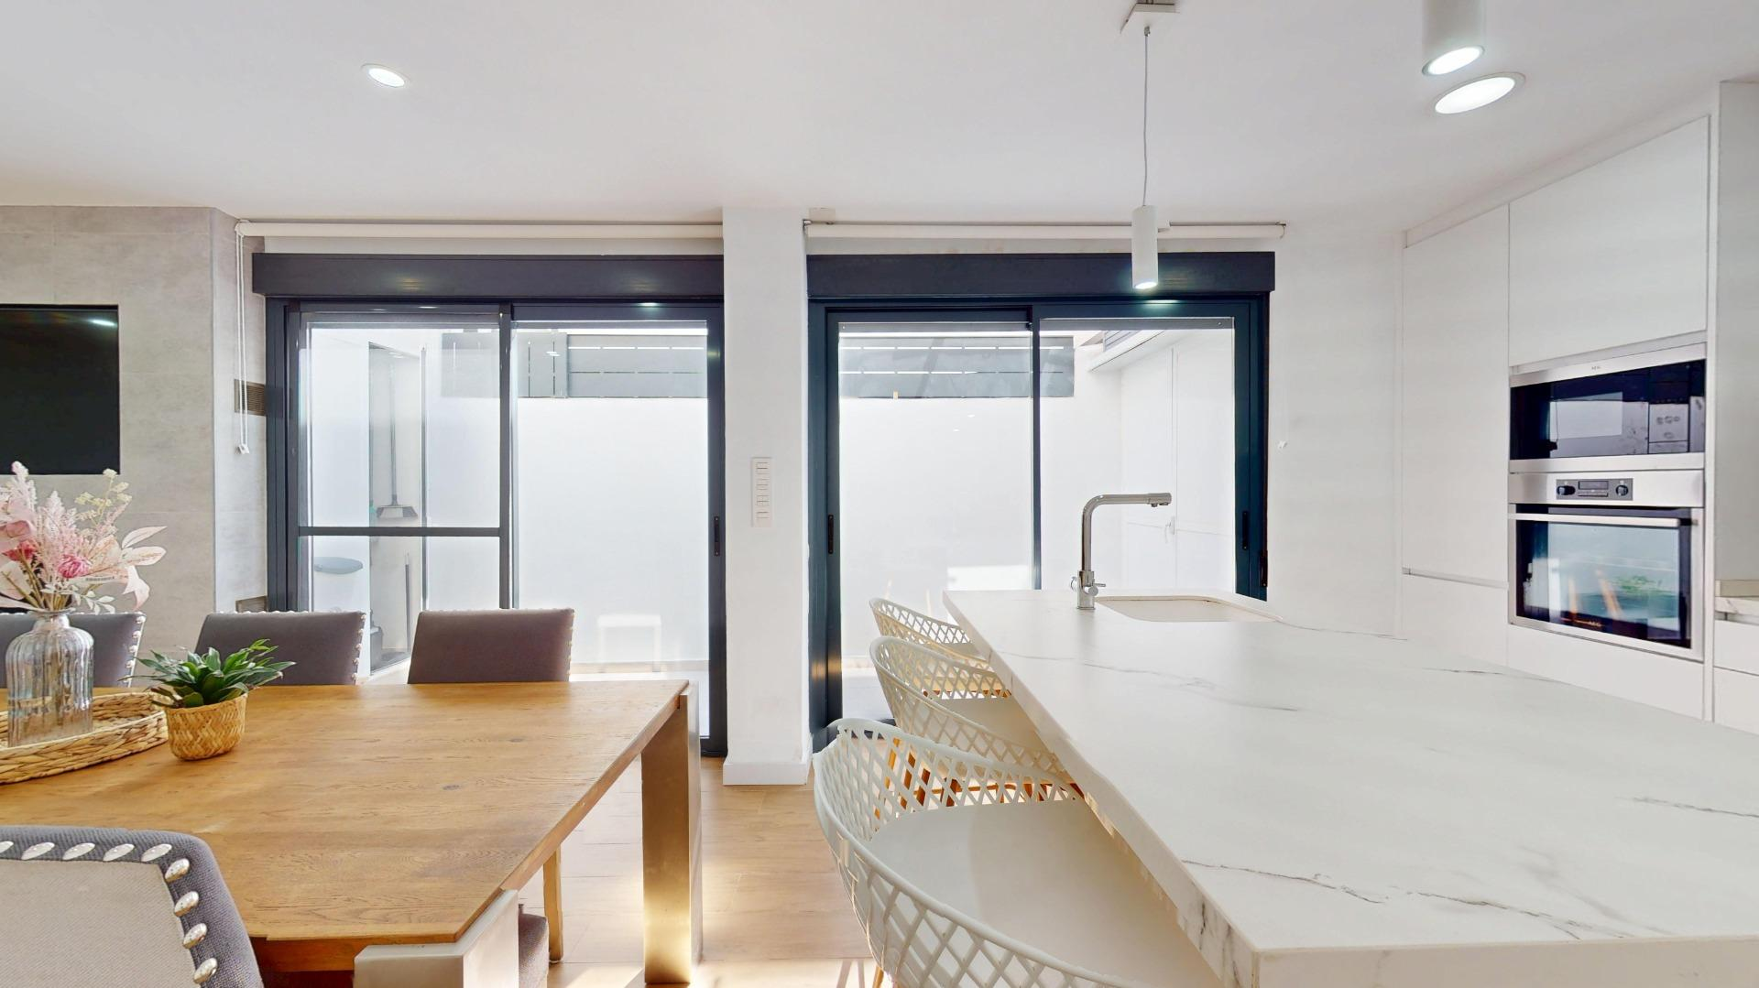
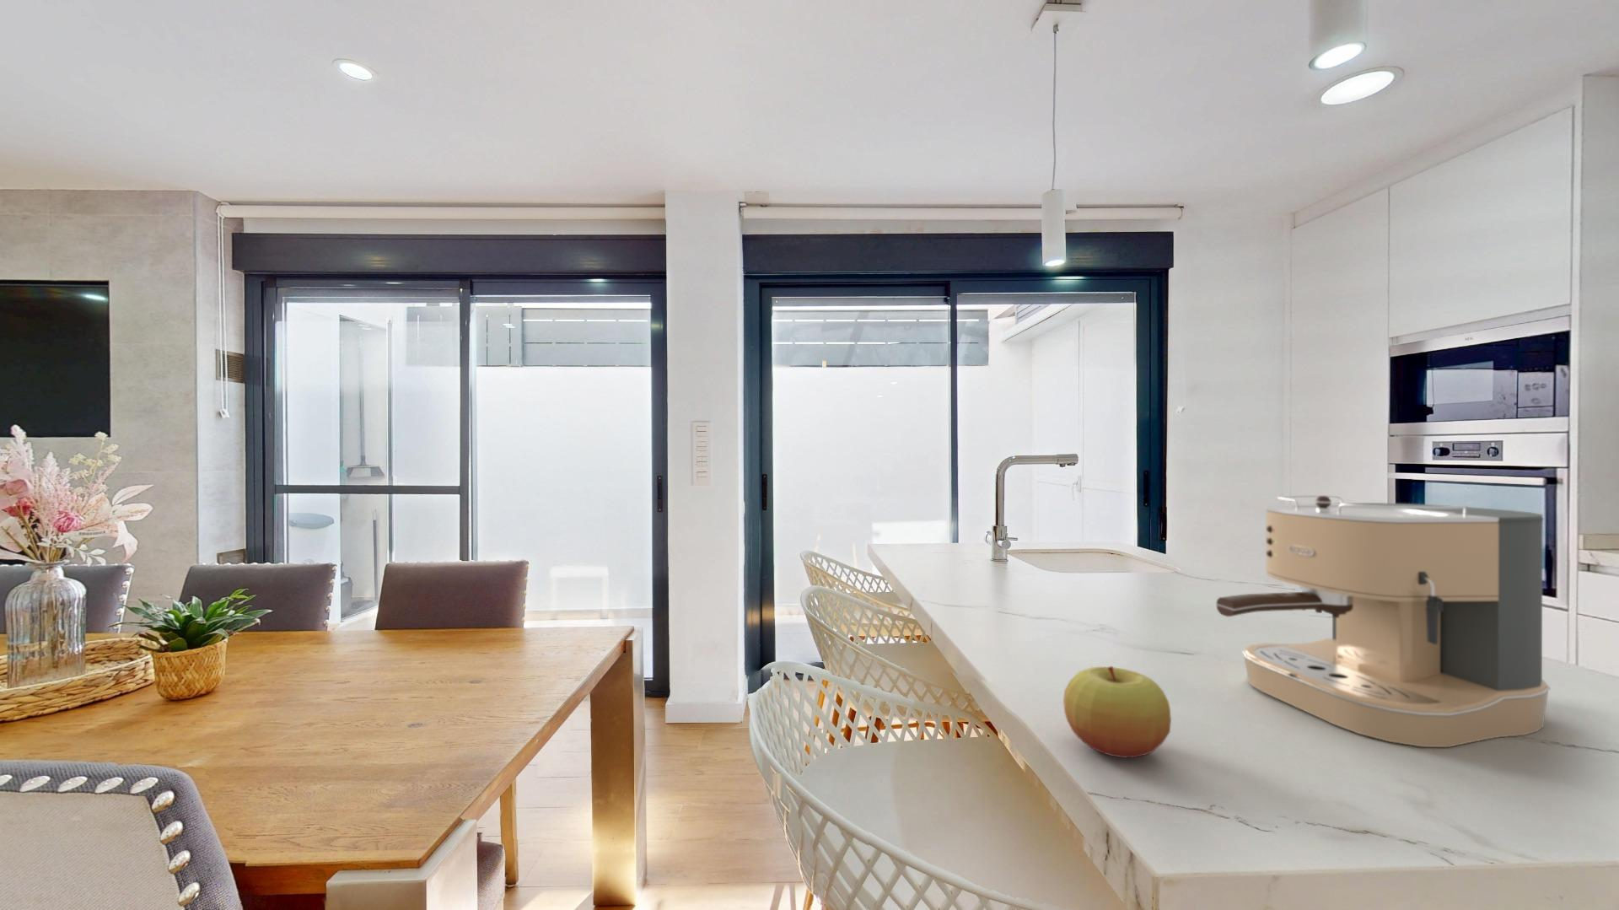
+ apple (1115, 706)
+ coffee maker (1361, 599)
